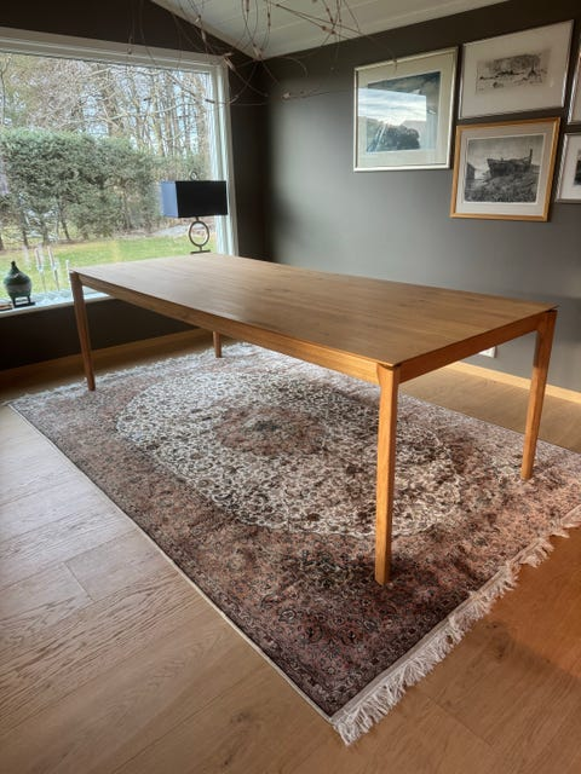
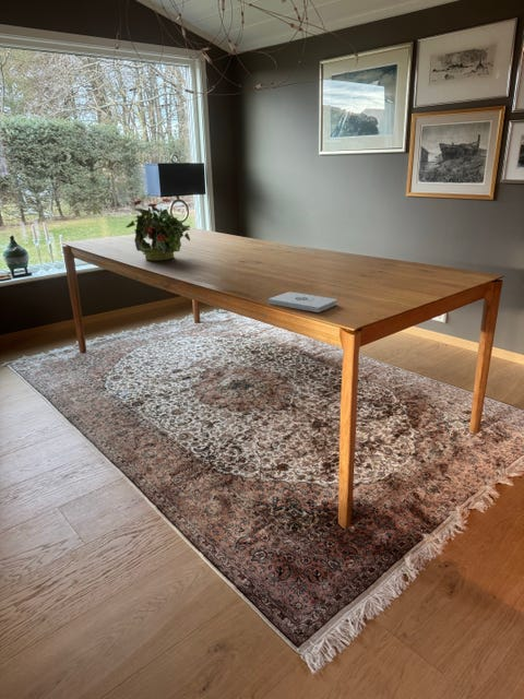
+ potted plant (160, 229)
+ notepad (302, 301)
